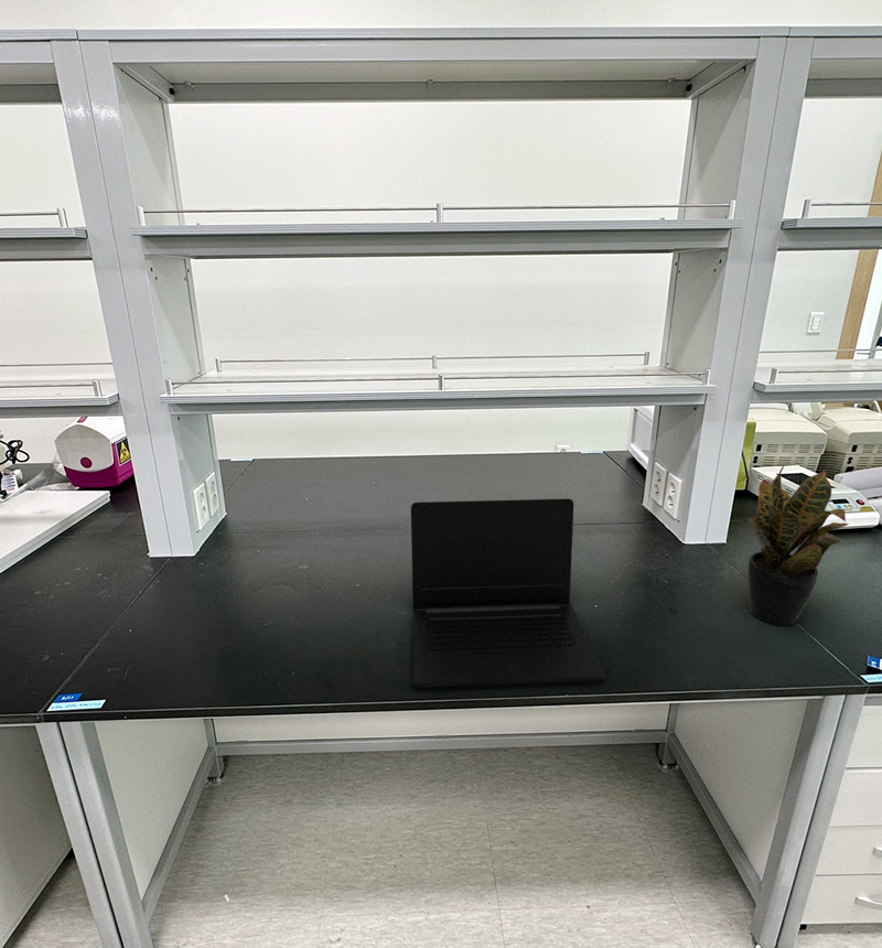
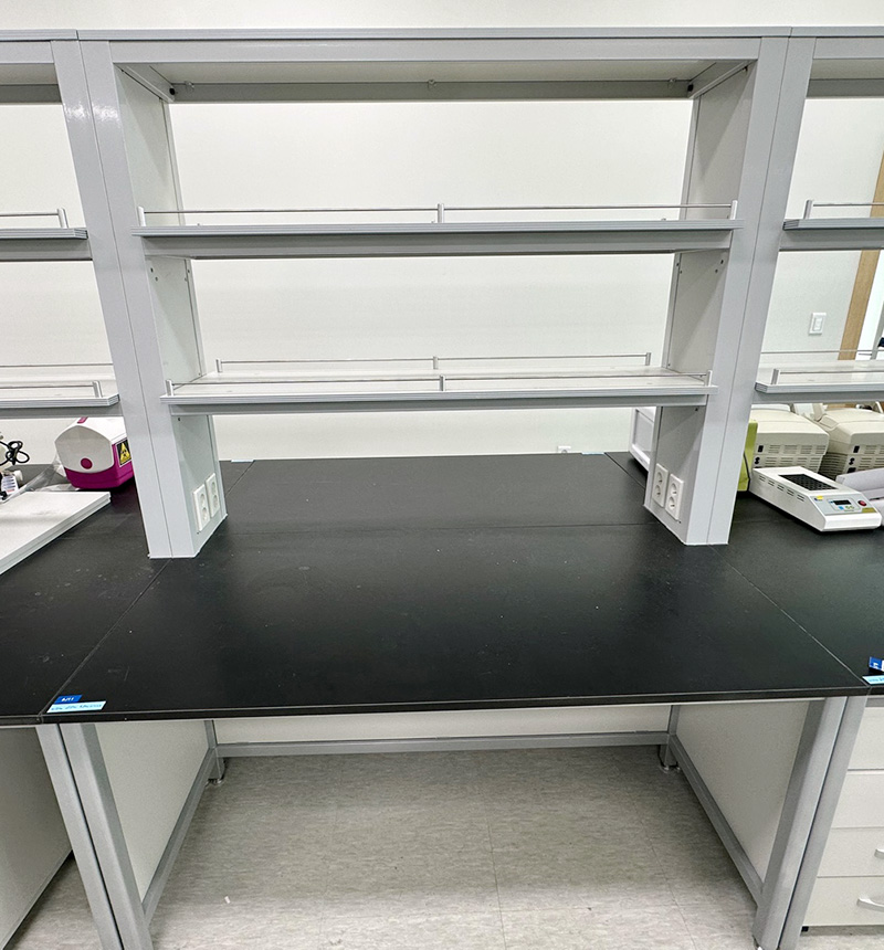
- potted plant (792, 542)
- laptop (501, 584)
